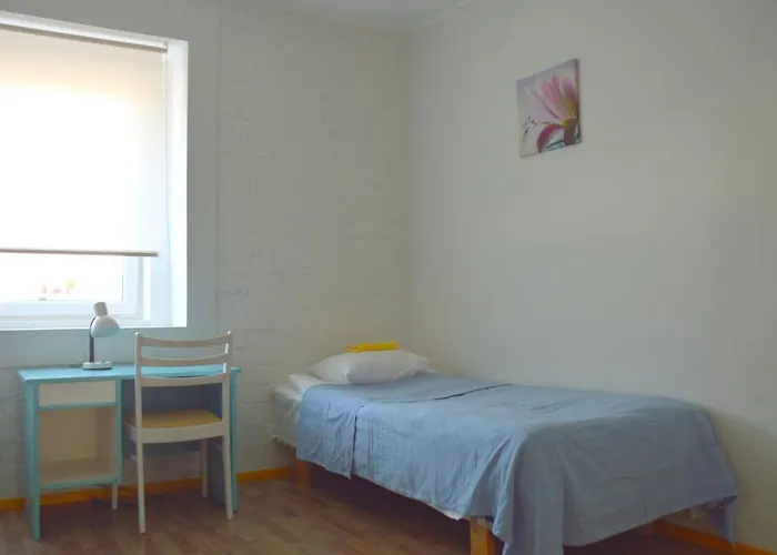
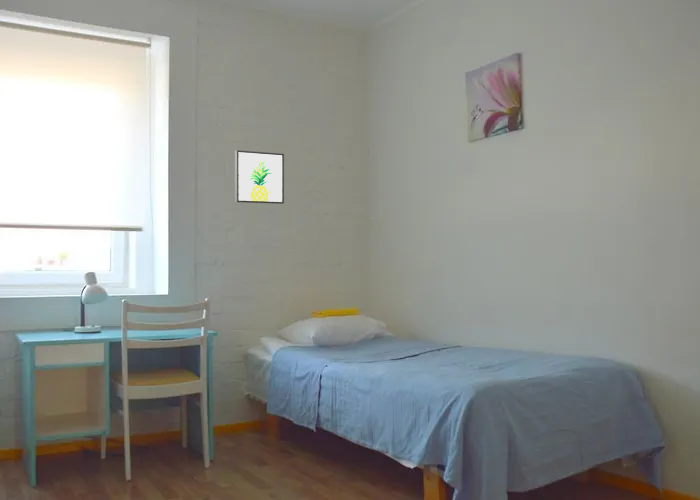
+ wall art (259, 177)
